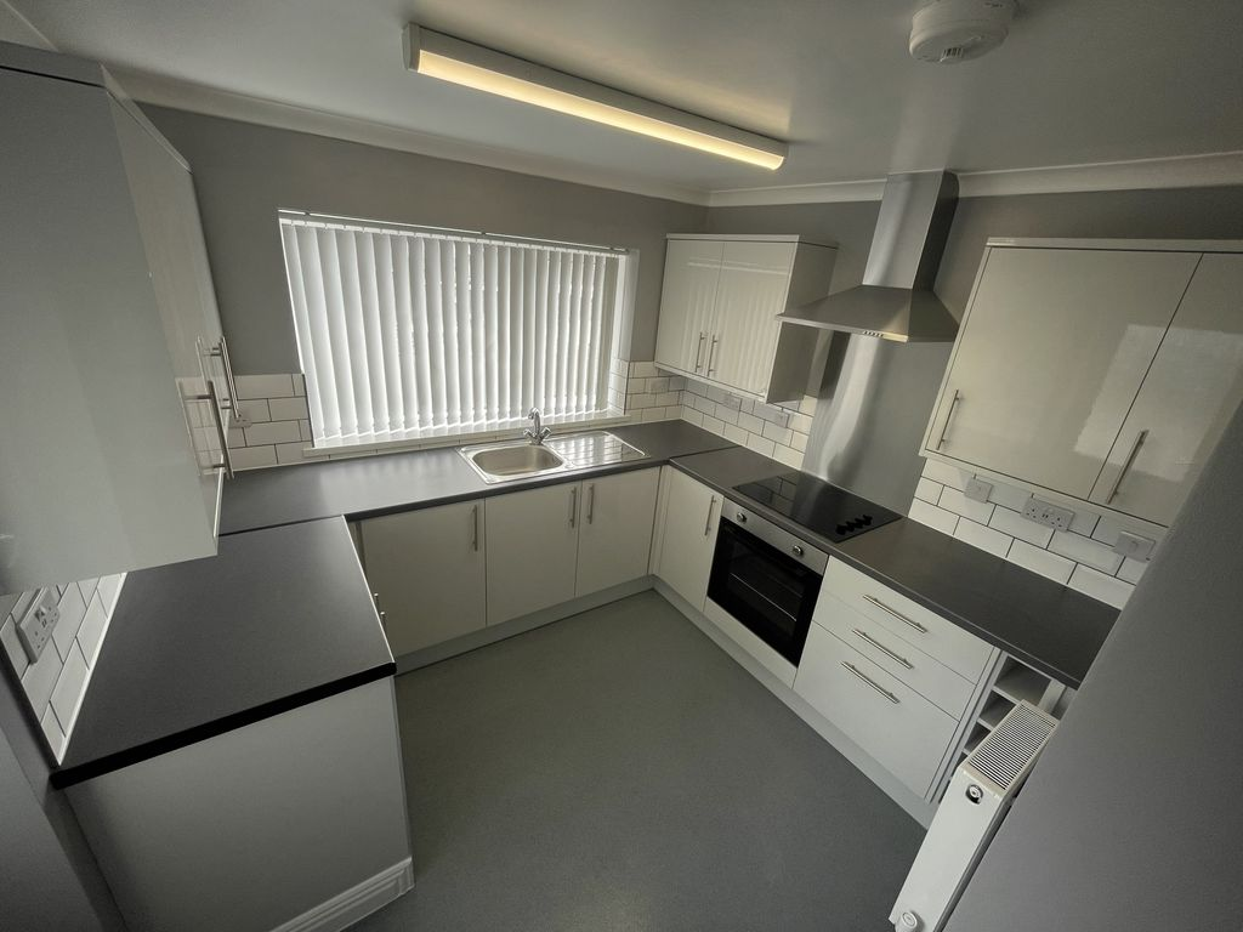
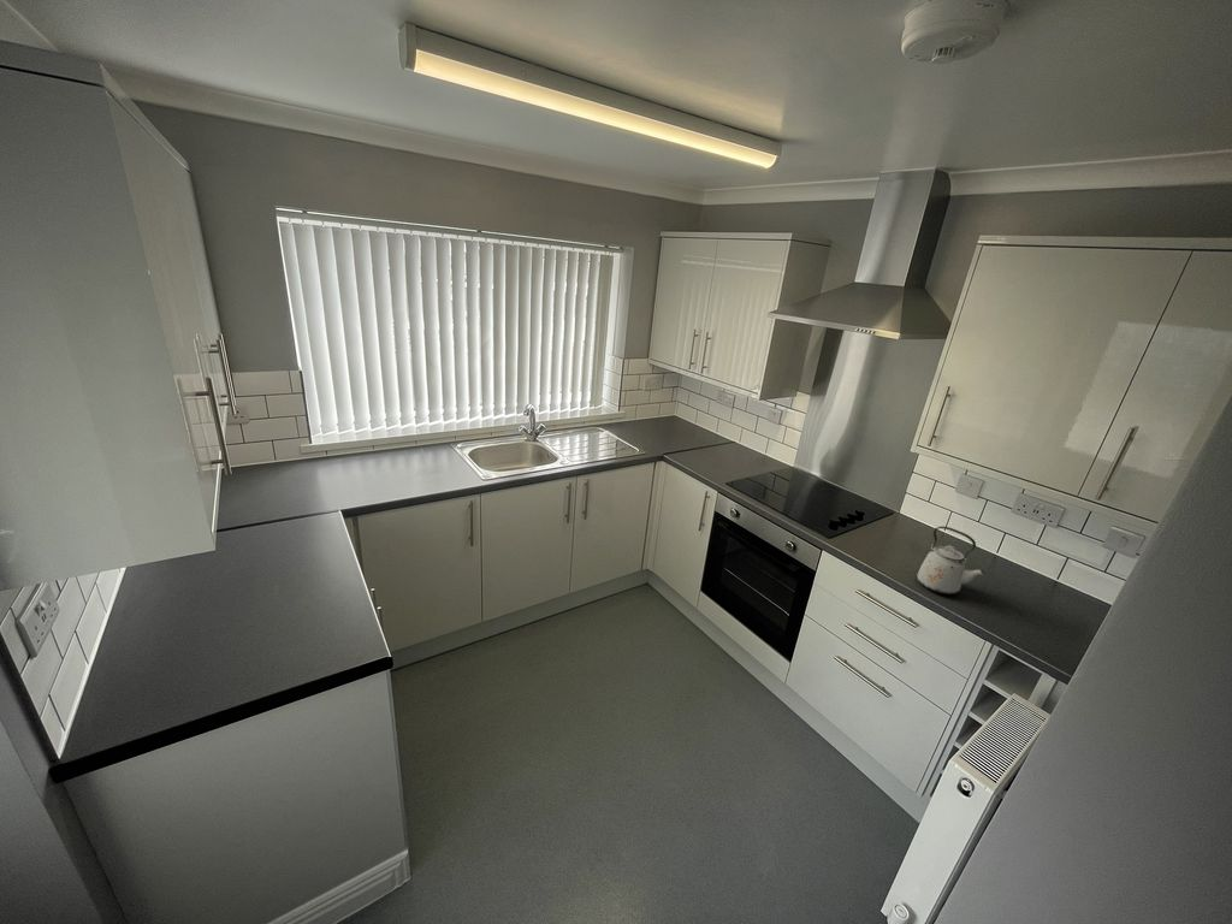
+ kettle (954, 562)
